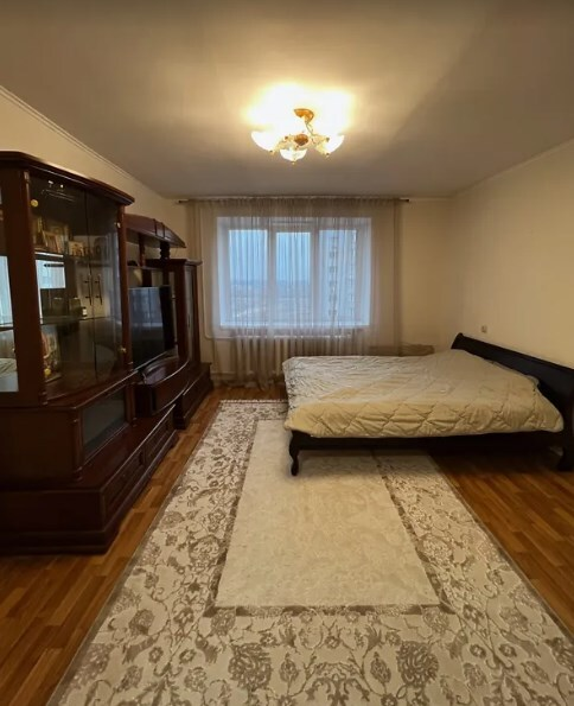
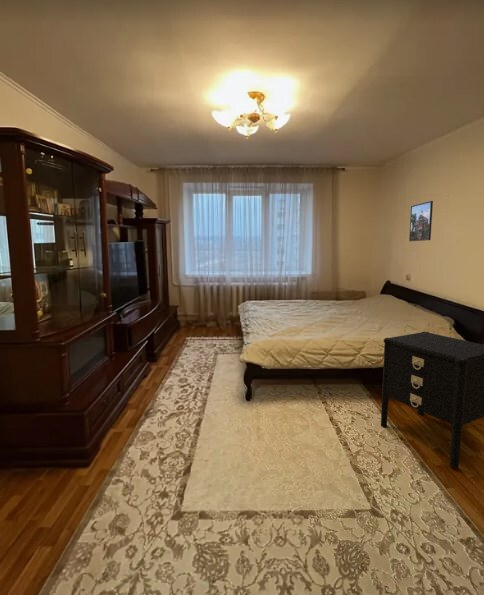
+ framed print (420, 222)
+ nightstand (437, 391)
